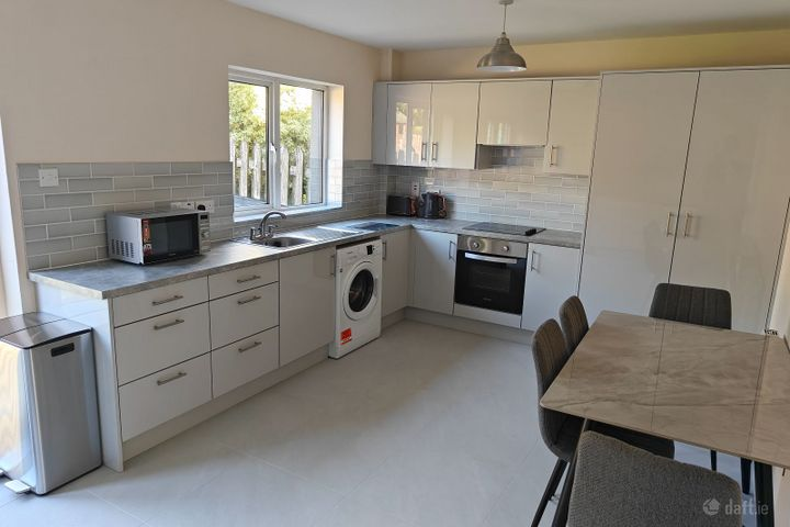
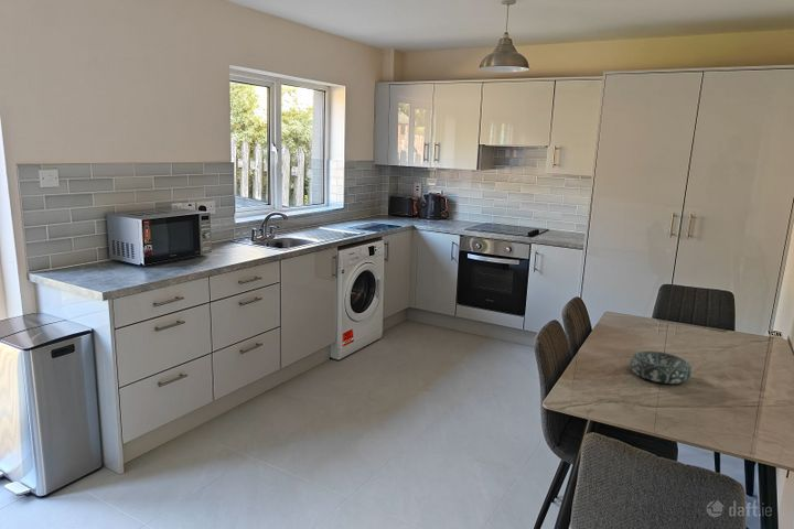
+ decorative bowl (659, 367)
